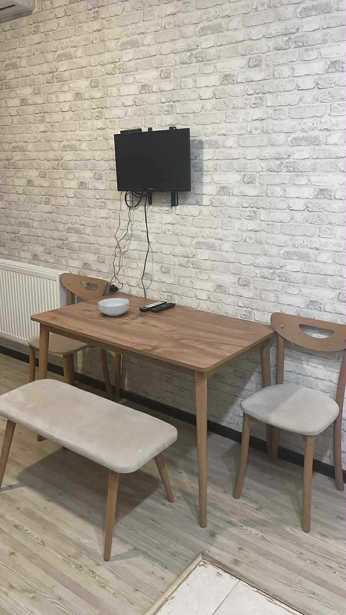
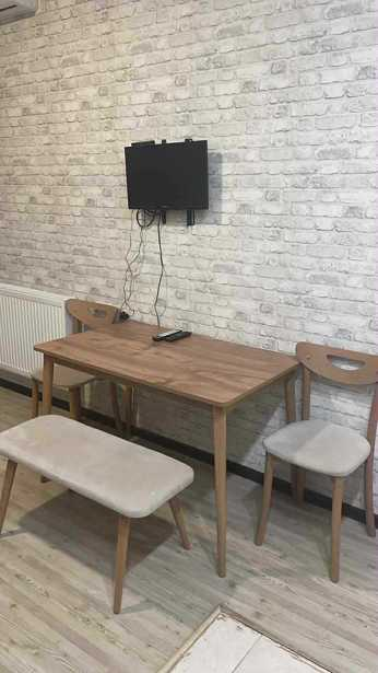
- cereal bowl (114, 307)
